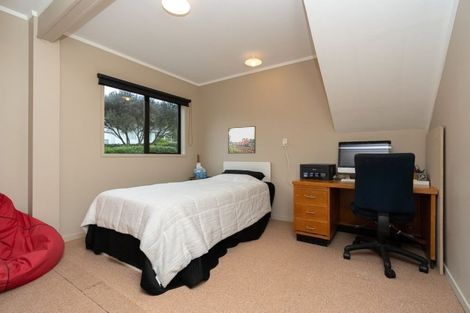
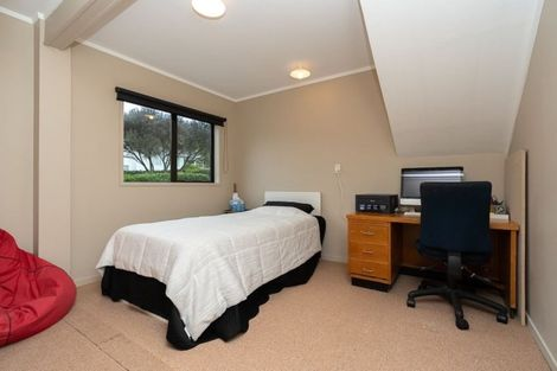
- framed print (241, 140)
